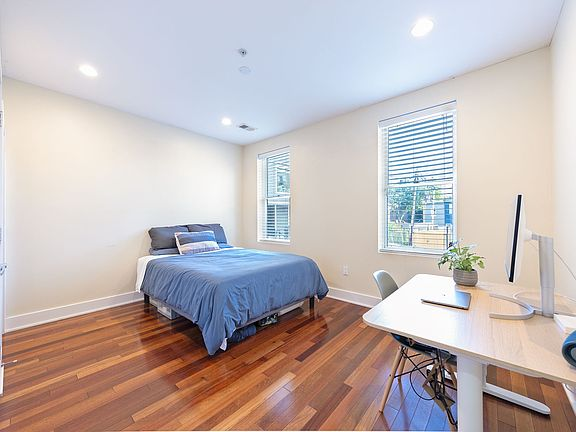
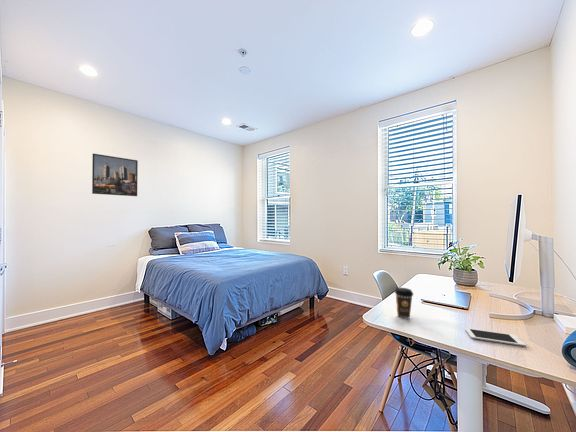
+ coffee cup (403, 302)
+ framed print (116, 176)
+ cell phone (493, 336)
